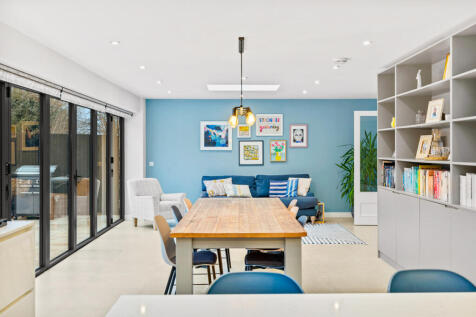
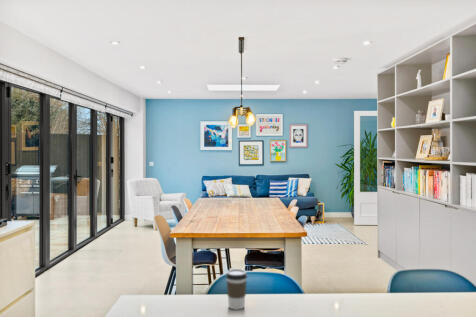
+ coffee cup (236, 289)
